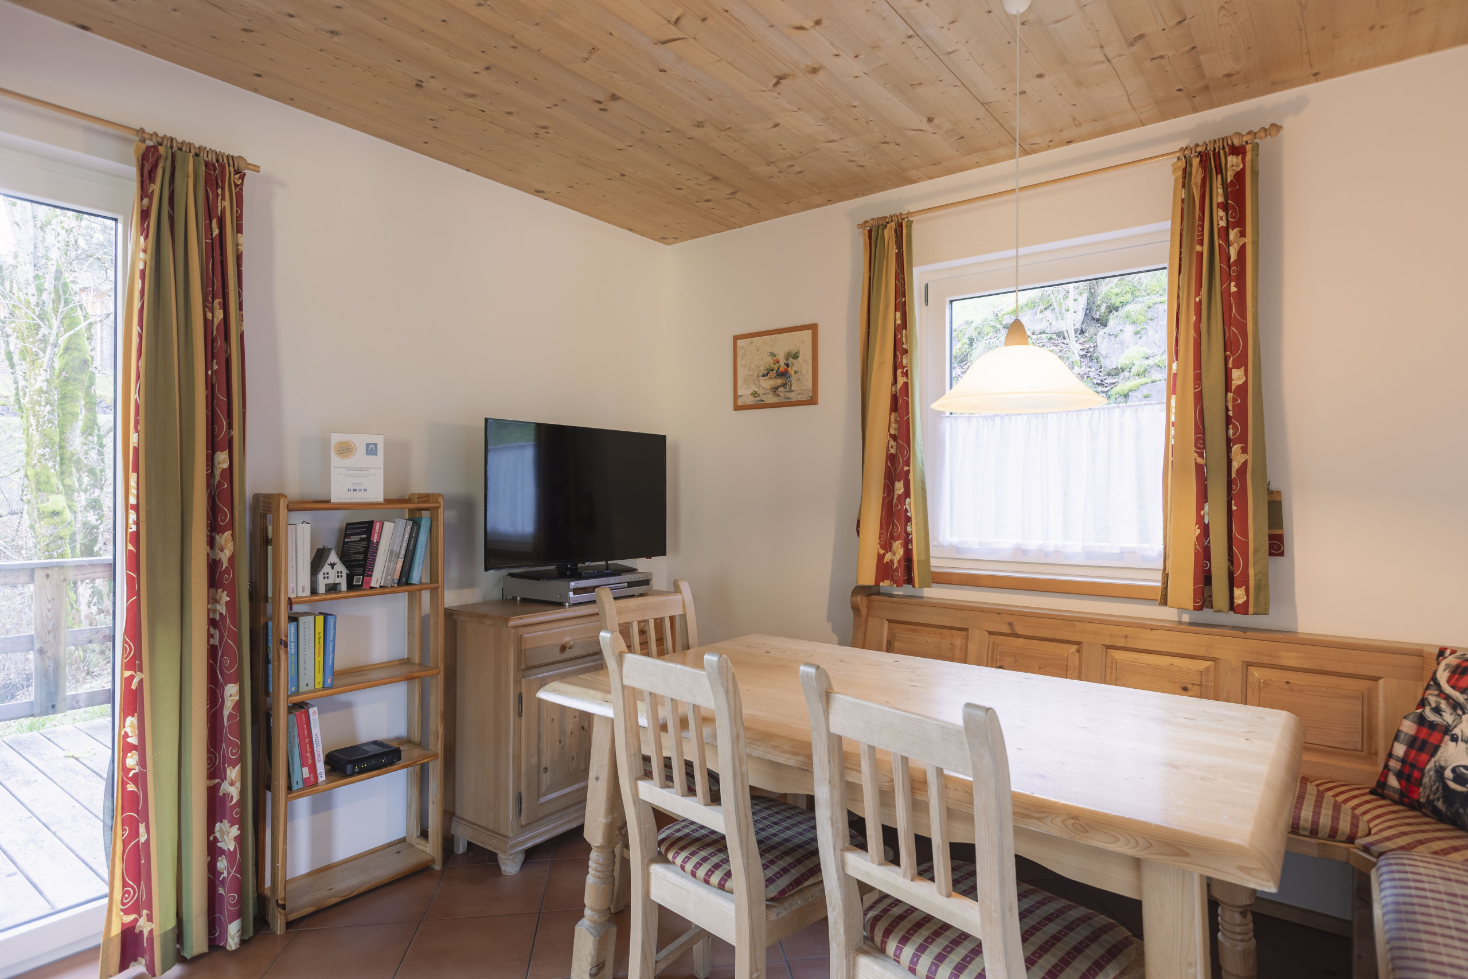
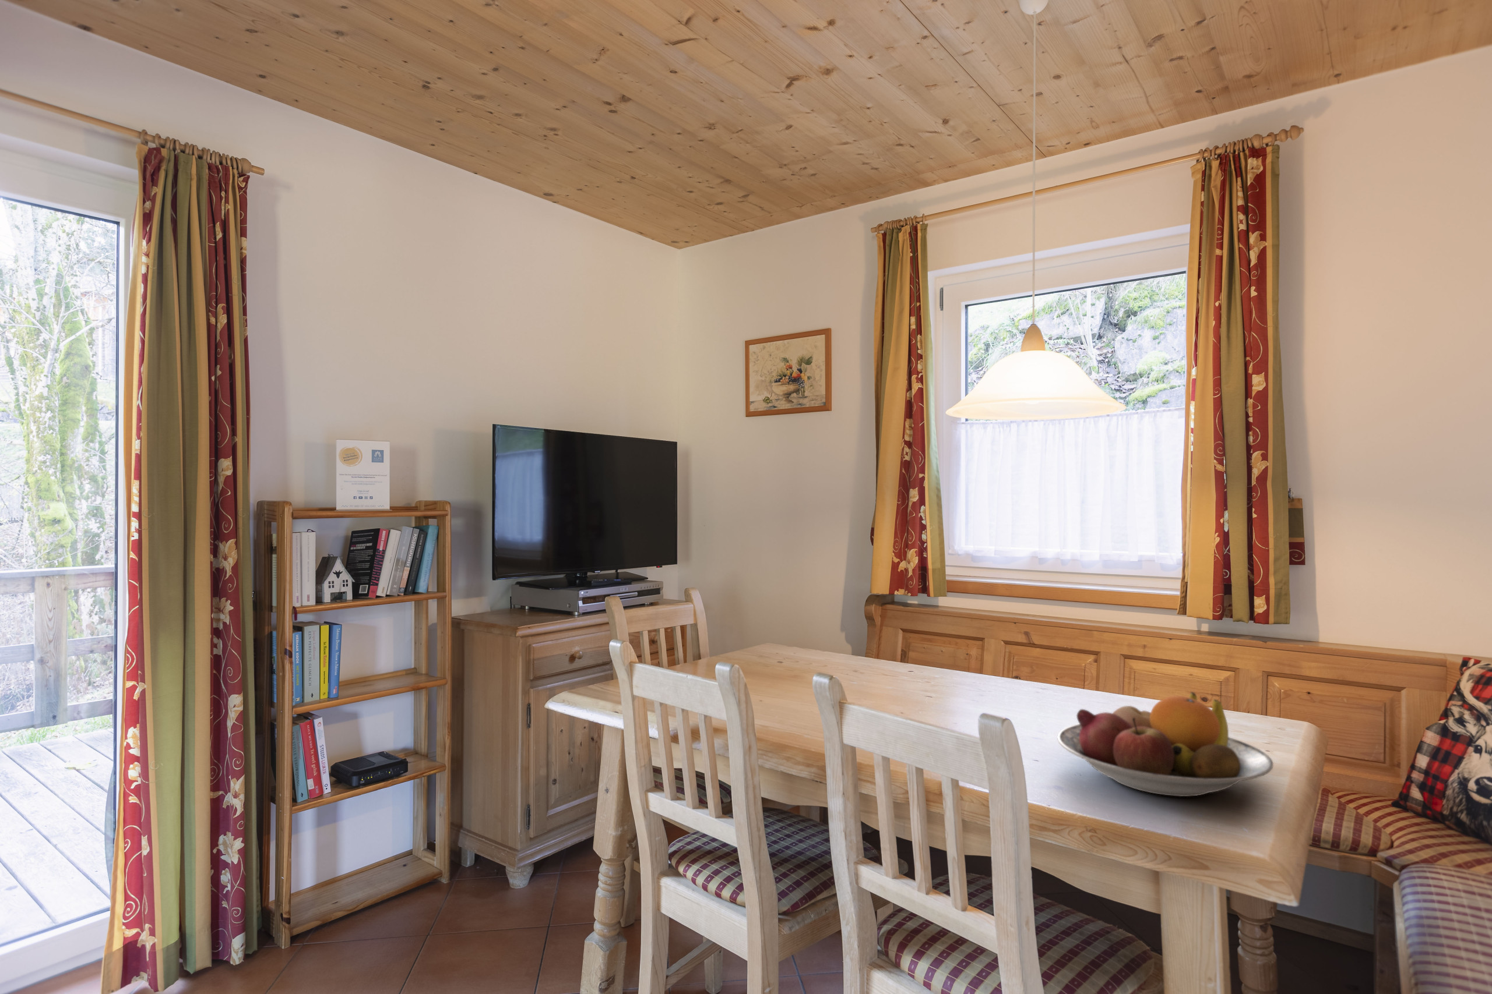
+ fruit bowl (1159, 739)
